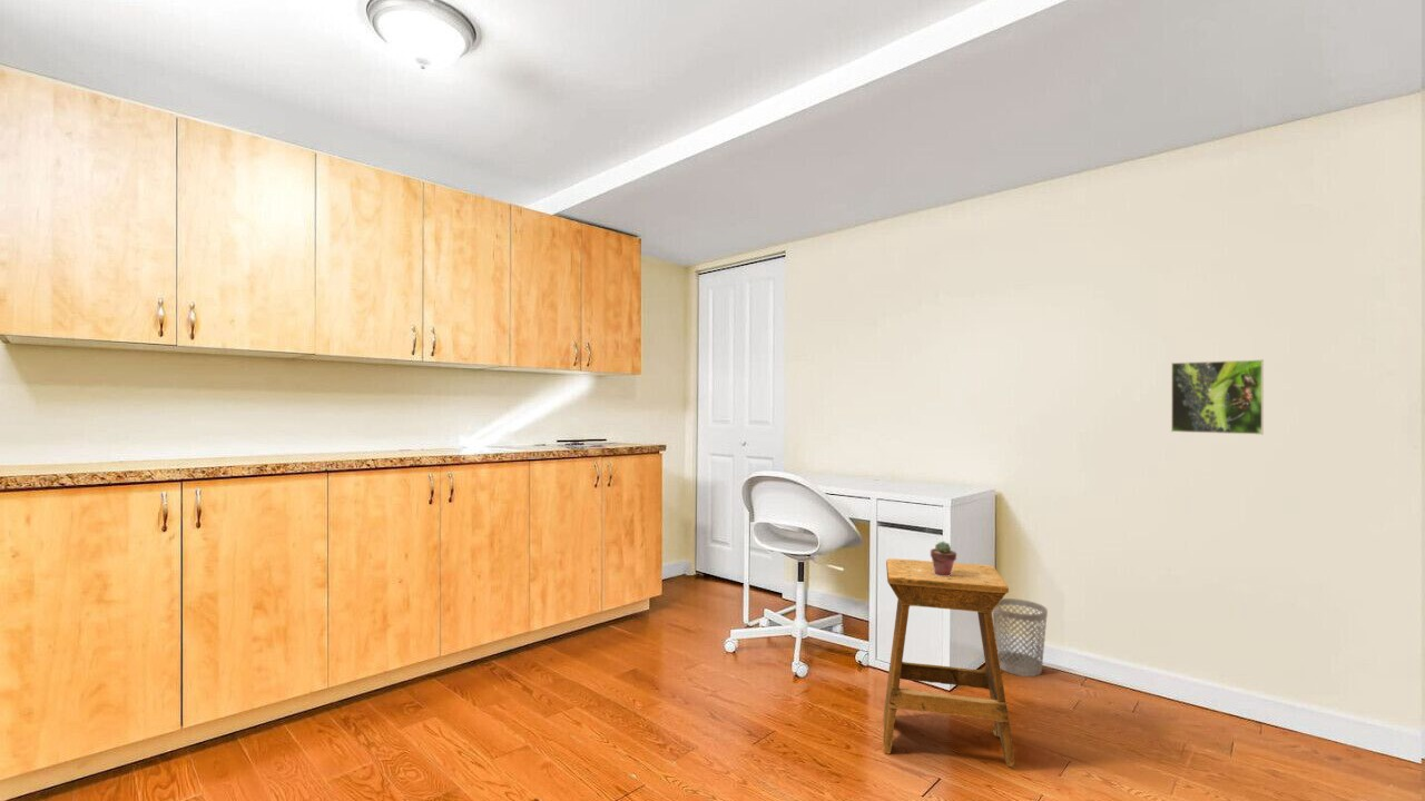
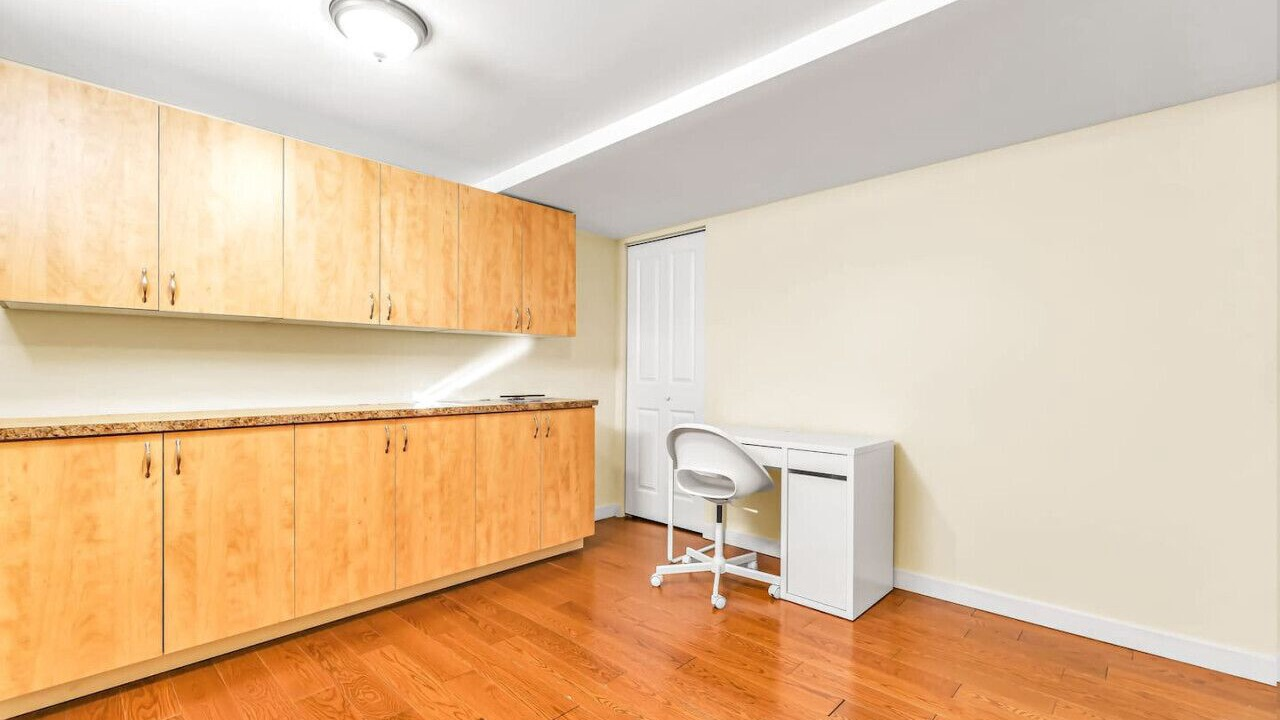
- potted succulent (943, 556)
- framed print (1215, 397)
- wastebasket (1019, 636)
- stool (940, 665)
